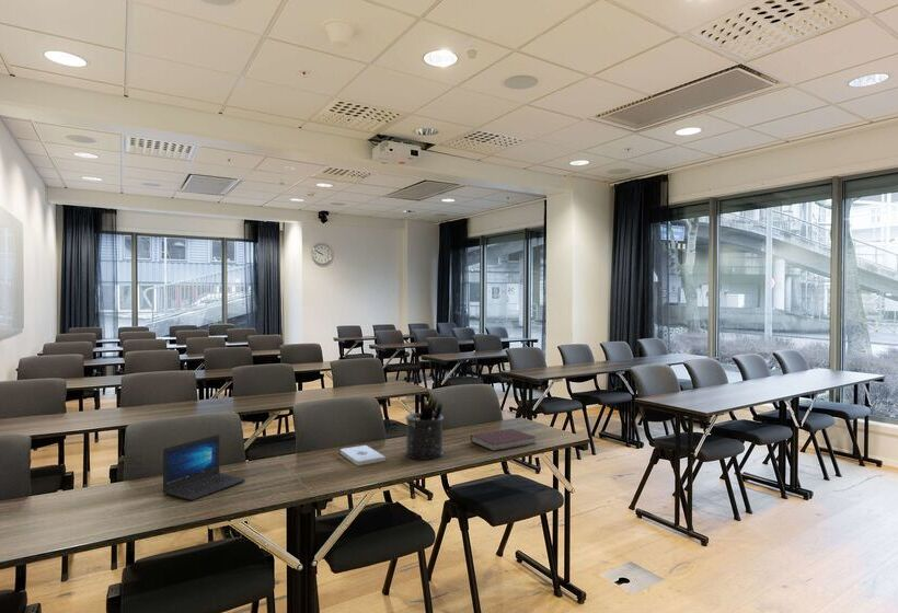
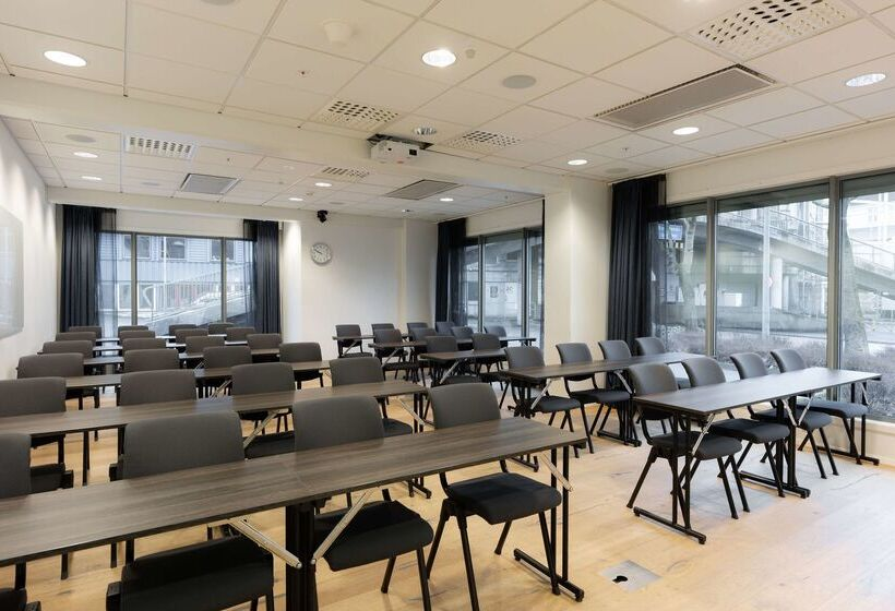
- notepad (361, 454)
- pen holder (424, 426)
- laptop (205, 465)
- notebook (503, 439)
